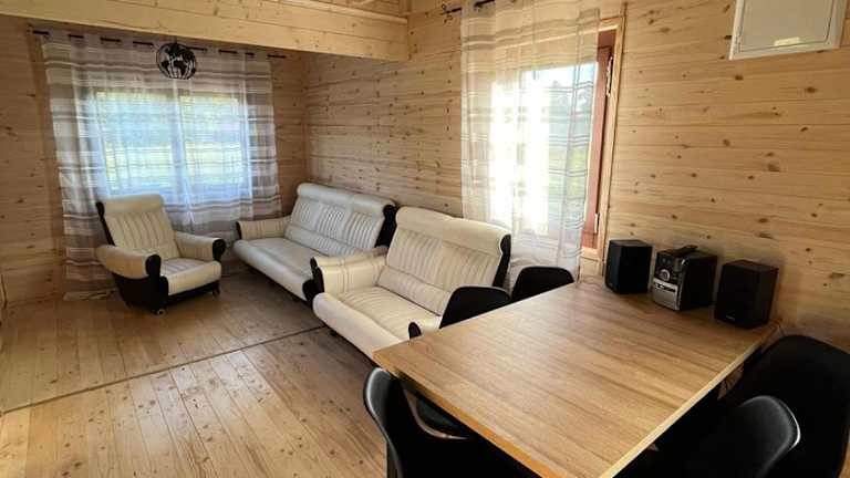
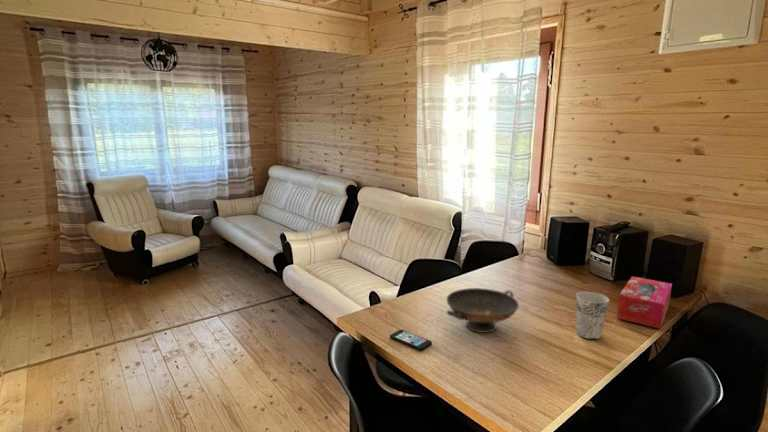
+ tissue box (645, 300)
+ decorative bowl (481, 313)
+ cup (590, 316)
+ smartphone (410, 339)
